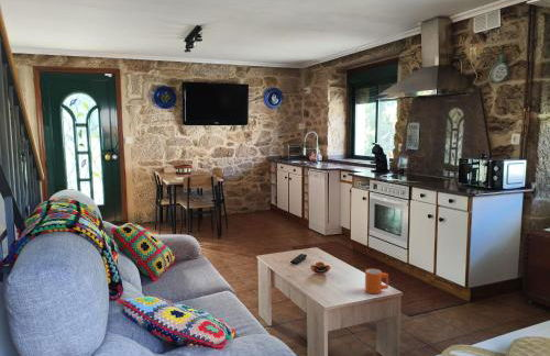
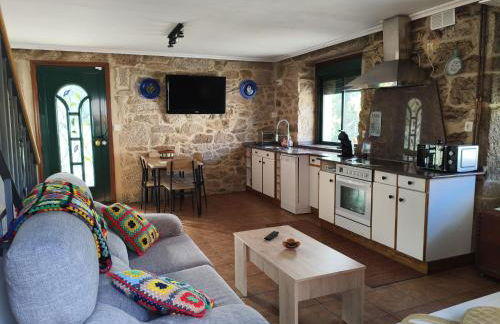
- mug (375, 280)
